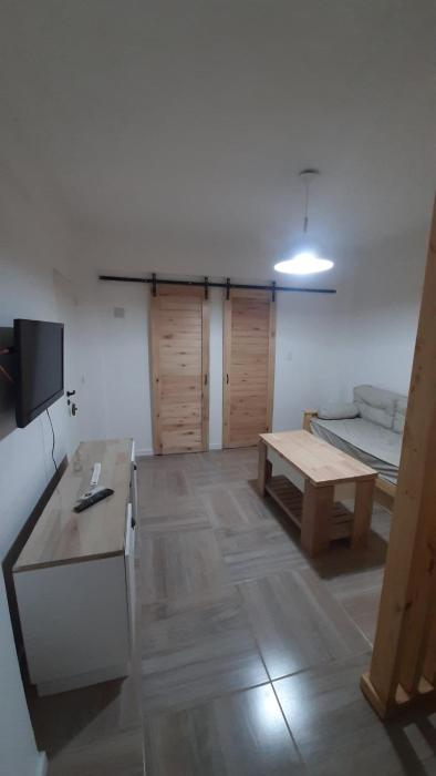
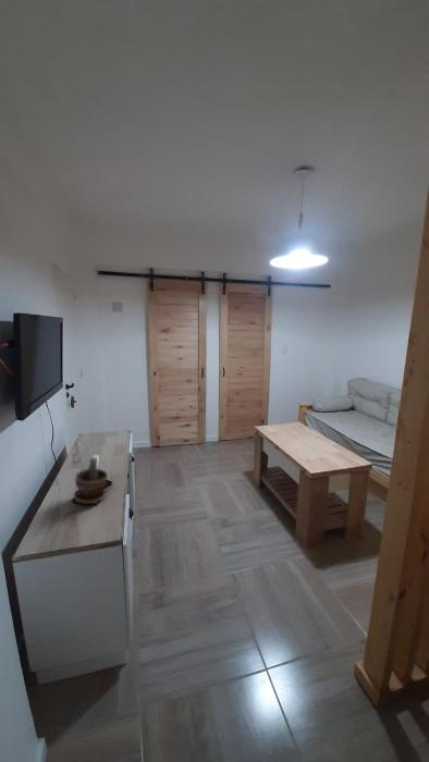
+ potted plant (90, 477)
